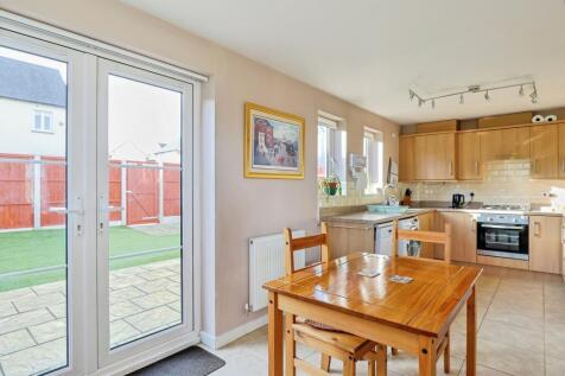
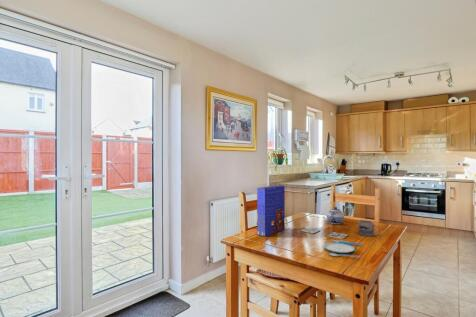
+ cereal box (271, 209)
+ plate (343, 247)
+ mug (368, 228)
+ teapot (335, 215)
